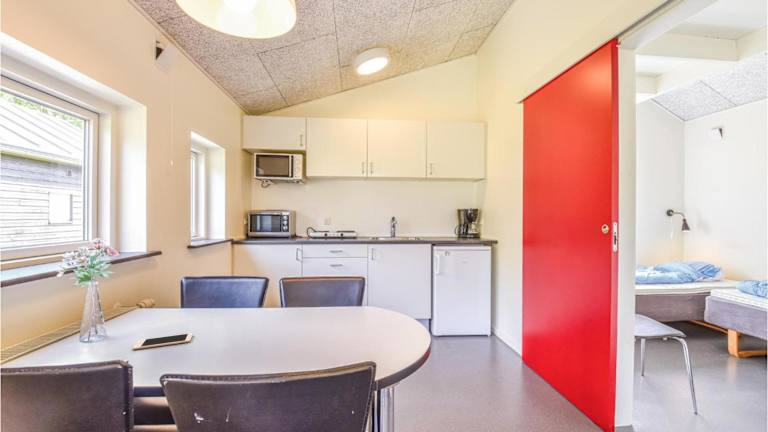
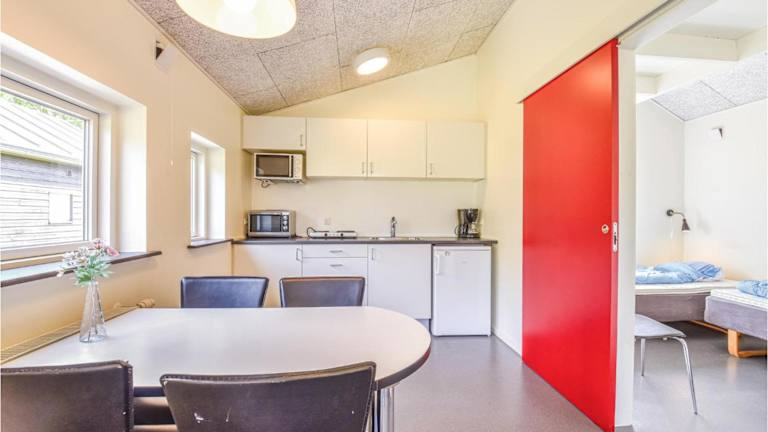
- cell phone (164, 340)
